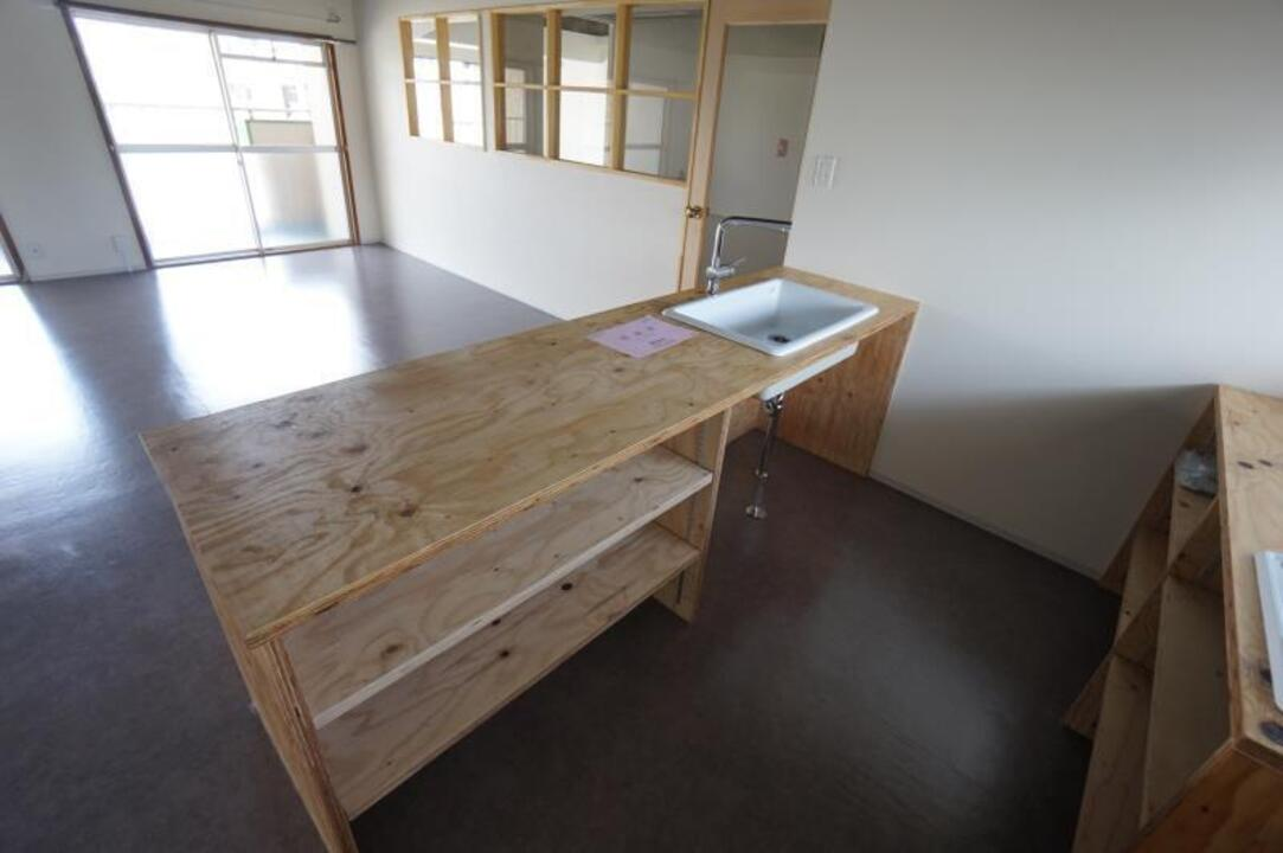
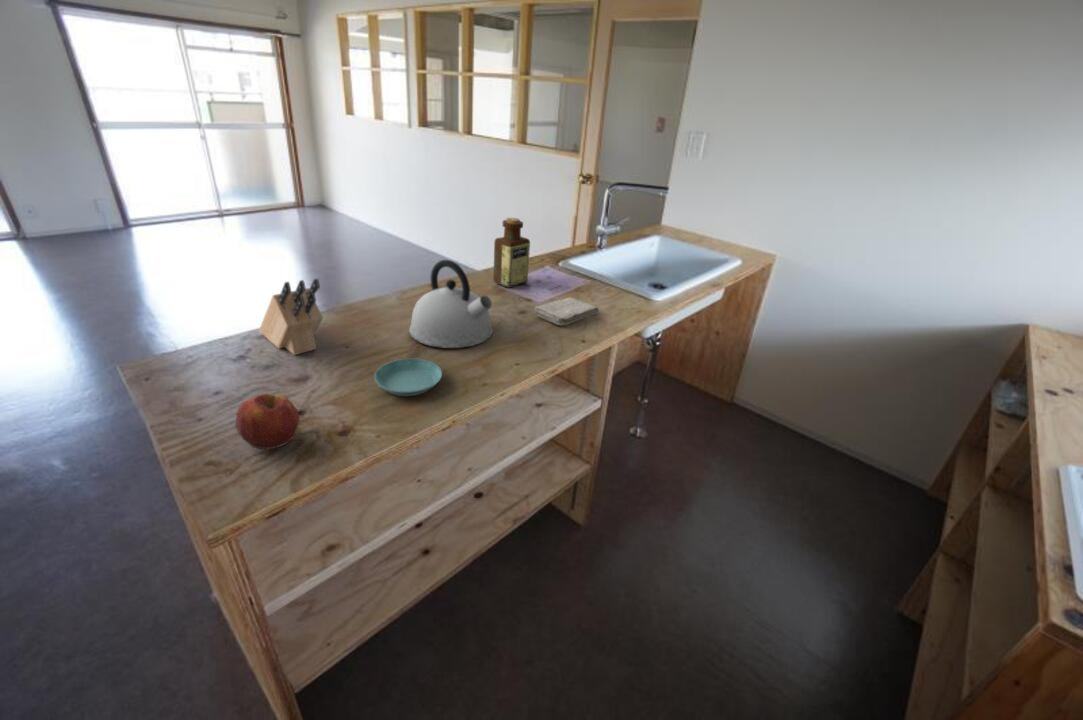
+ kettle (454, 297)
+ apple (267, 419)
+ knife block (289, 307)
+ washcloth (566, 310)
+ bottle (511, 251)
+ saucer (409, 378)
